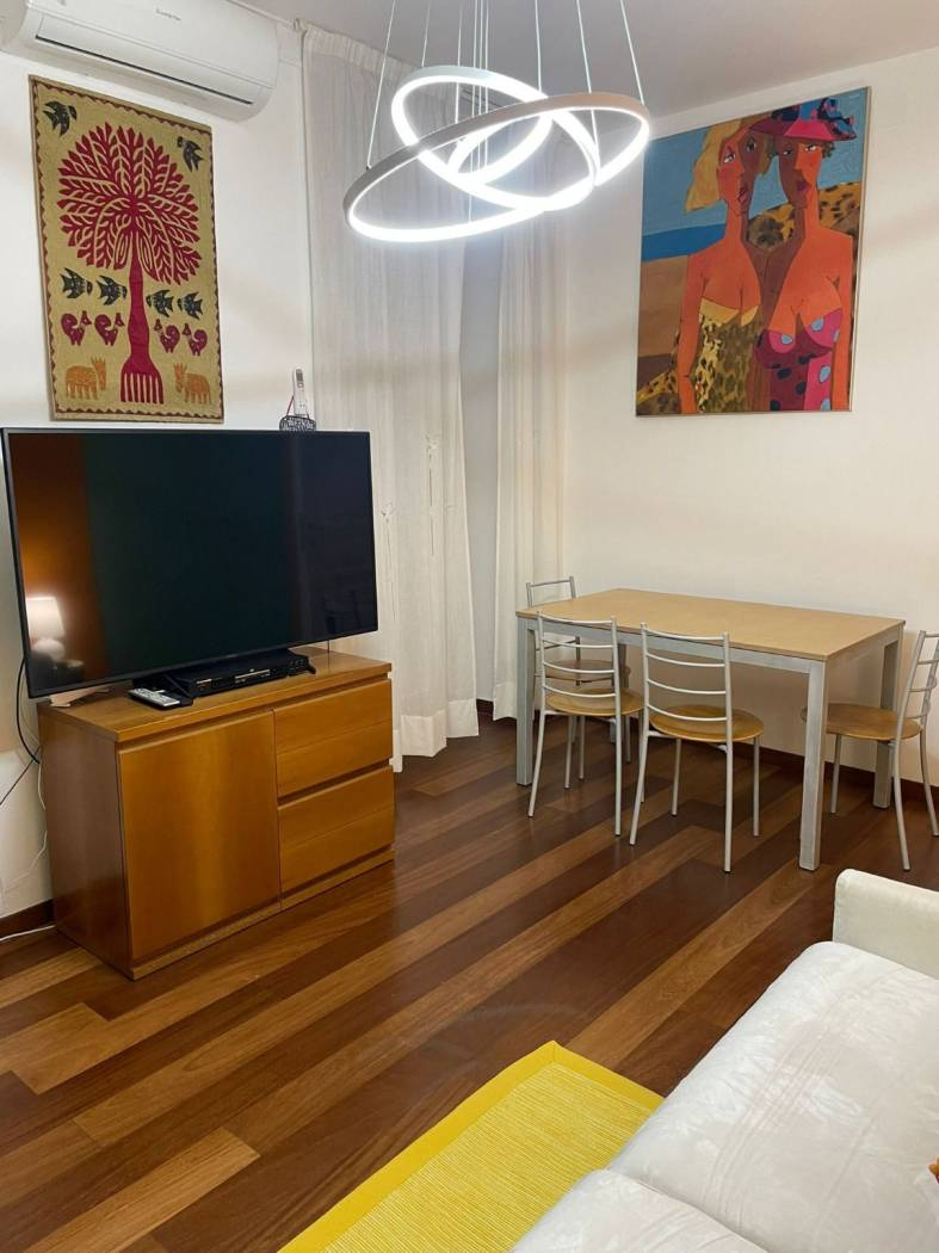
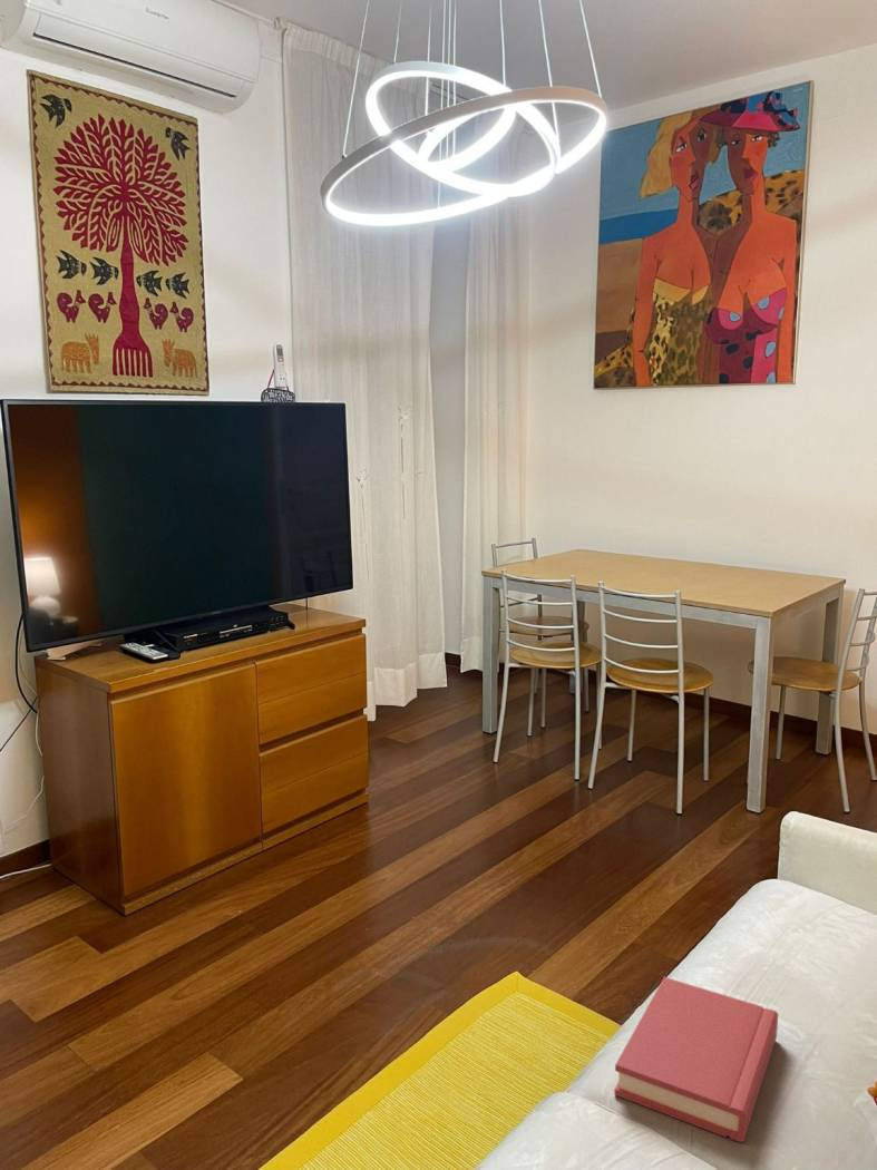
+ hardback book (699, 1051)
